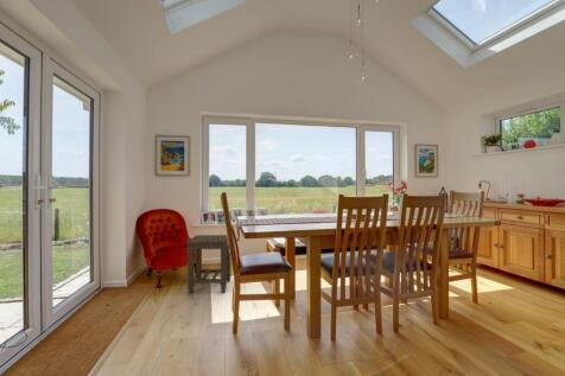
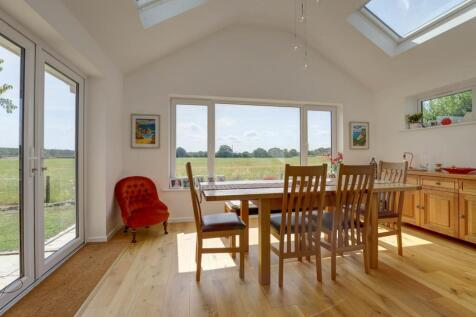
- side table (210, 269)
